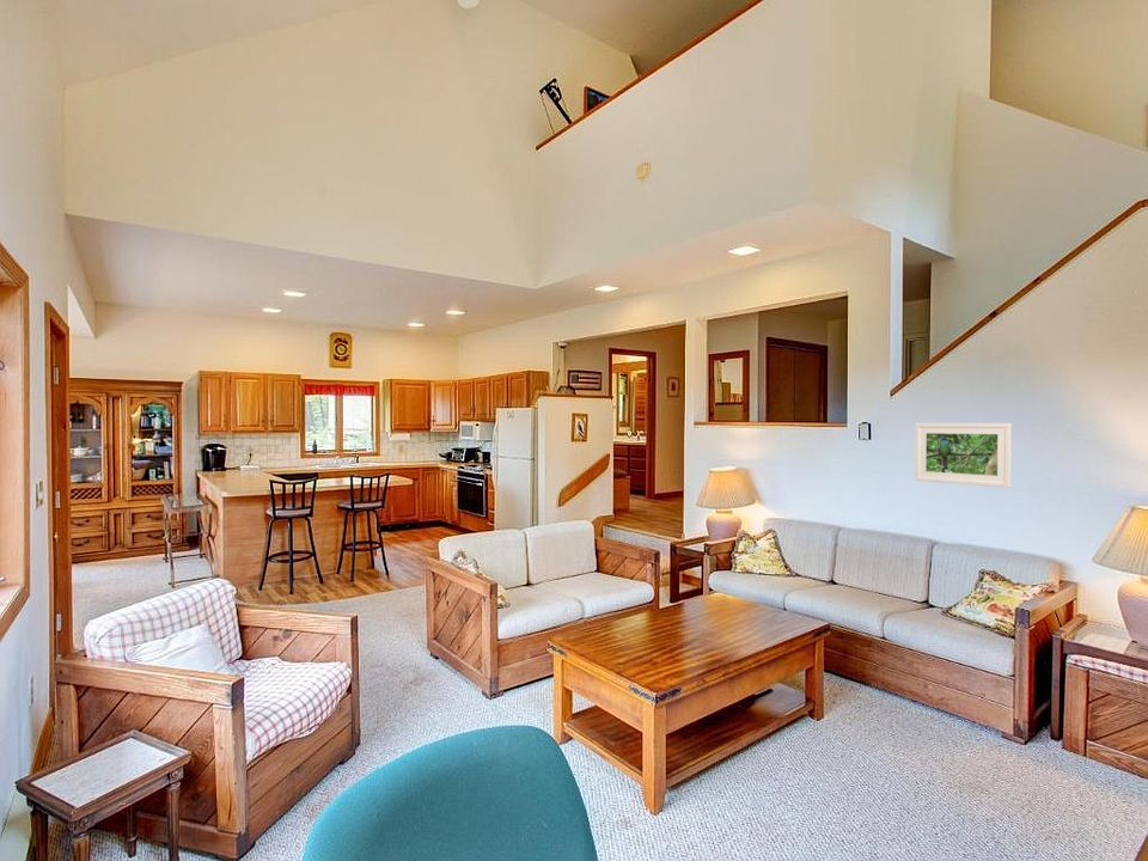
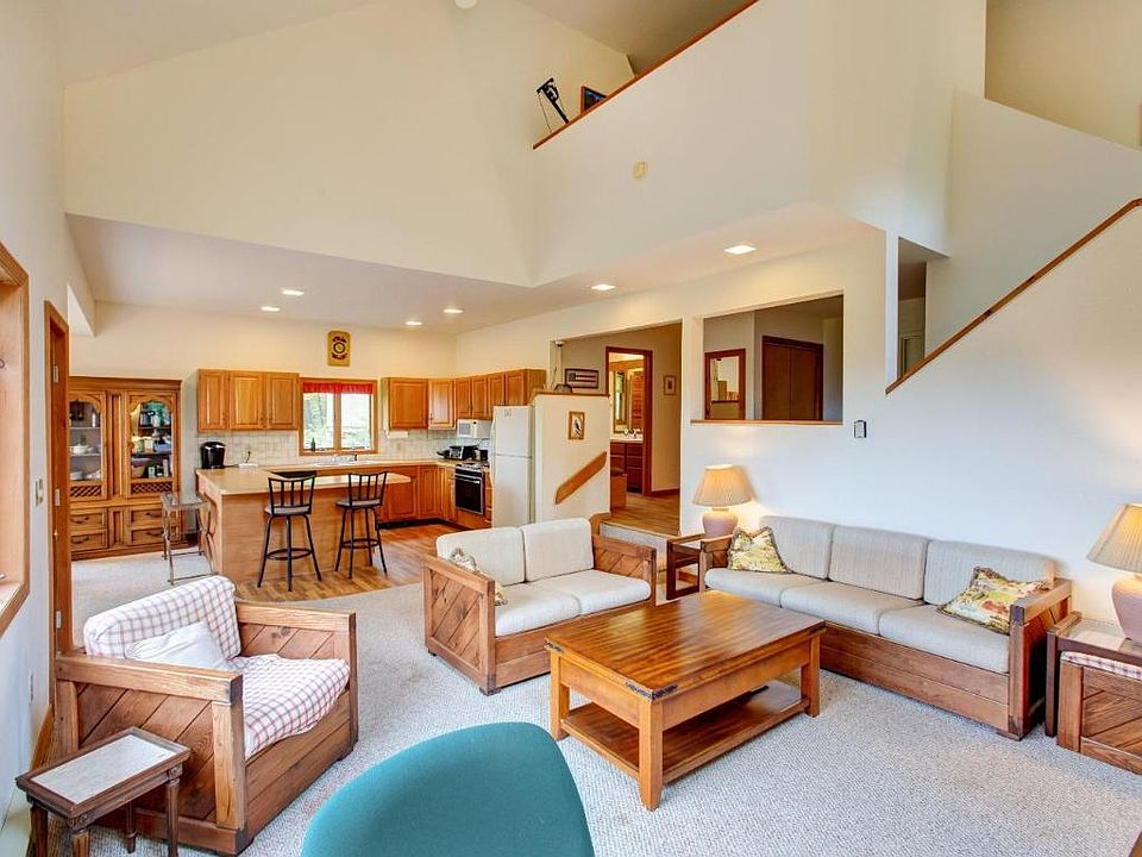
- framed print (960, 453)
